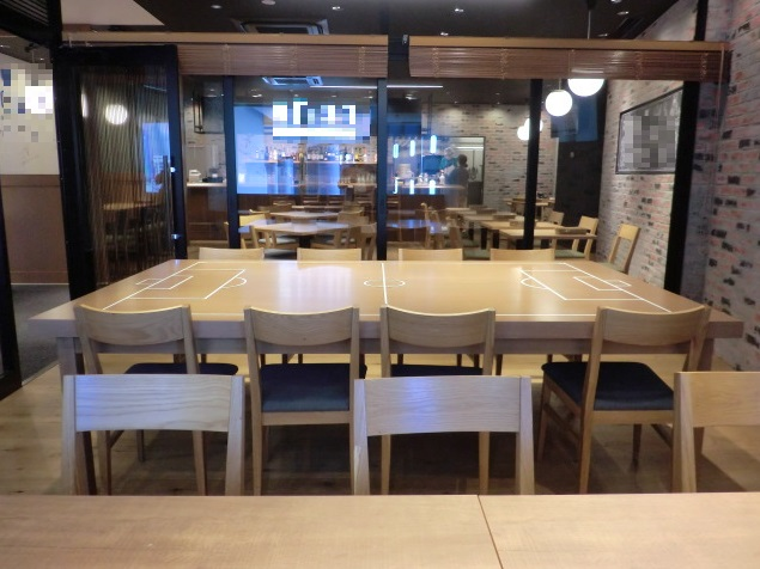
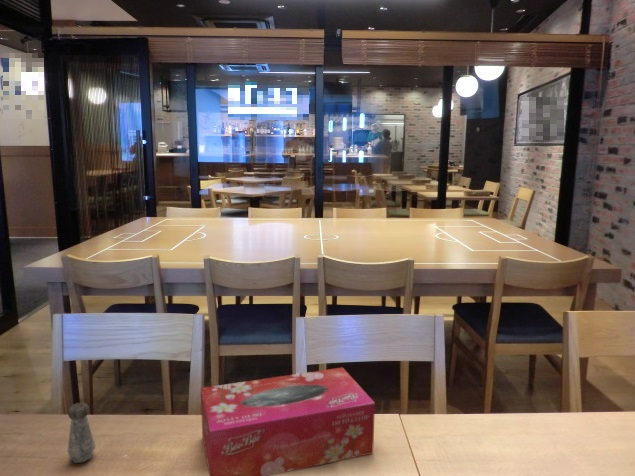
+ salt shaker (80, 432)
+ tissue box (285, 420)
